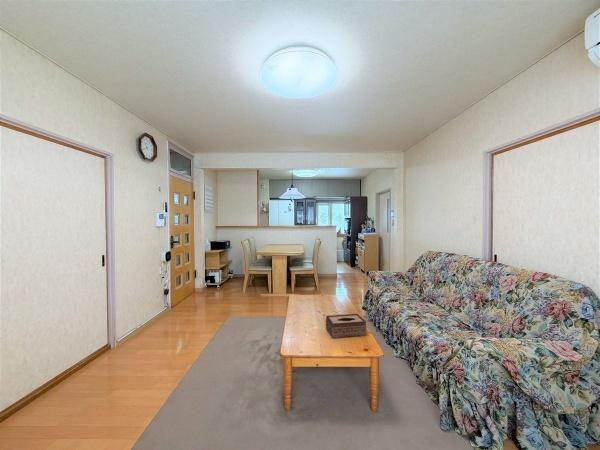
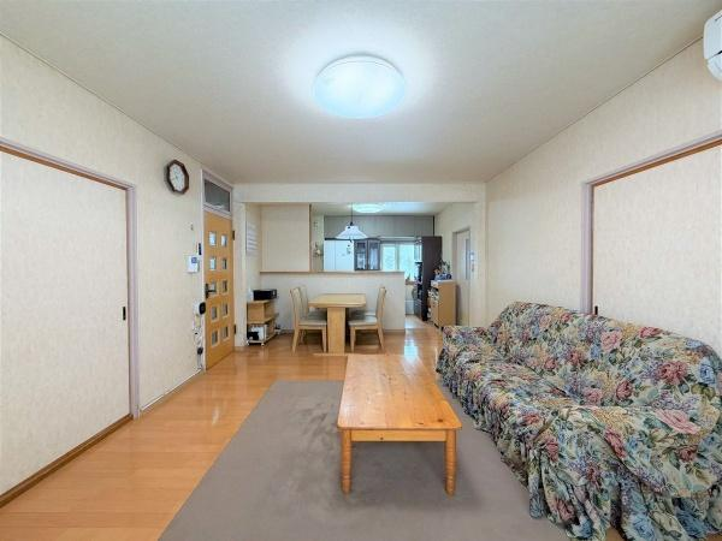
- tissue box (345, 325)
